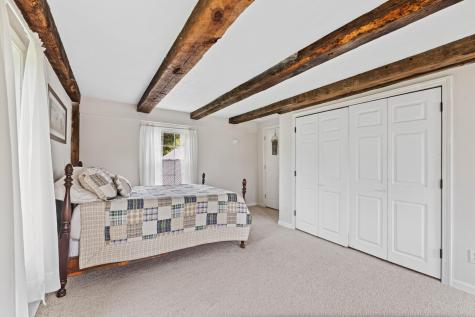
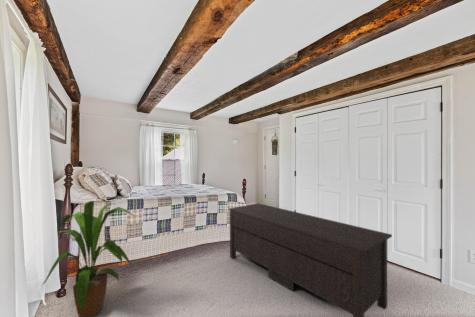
+ storage bench (293, 247)
+ house plant (97, 249)
